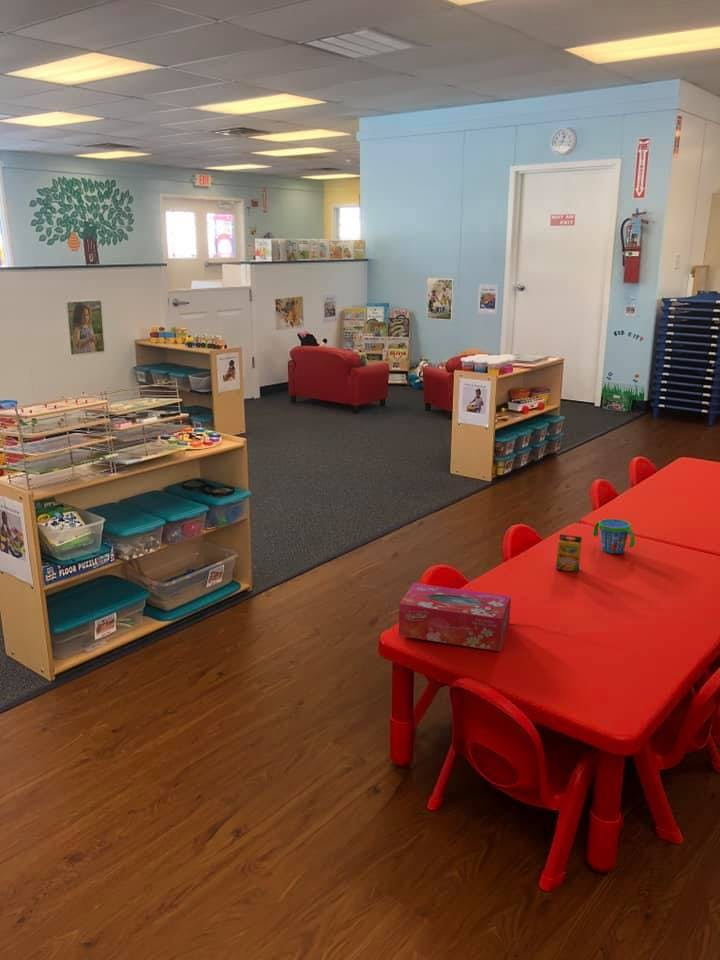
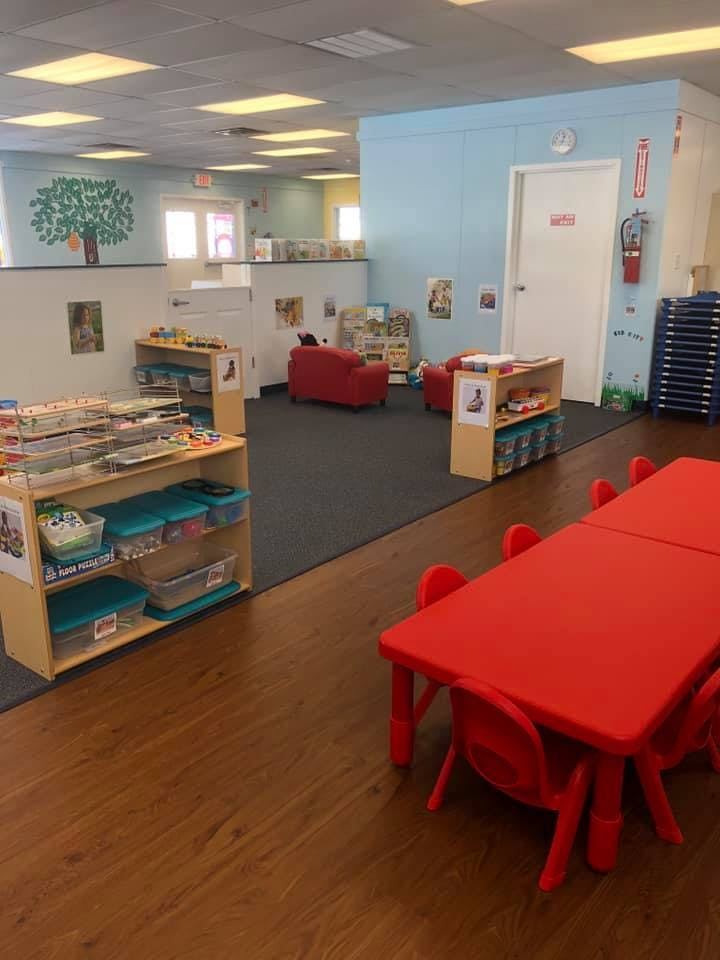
- tissue box (455, 615)
- snack cup (613, 537)
- crayon box (568, 553)
